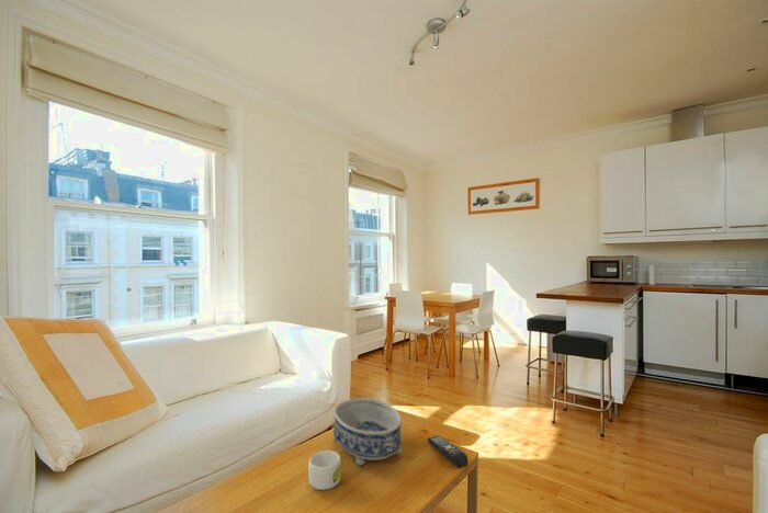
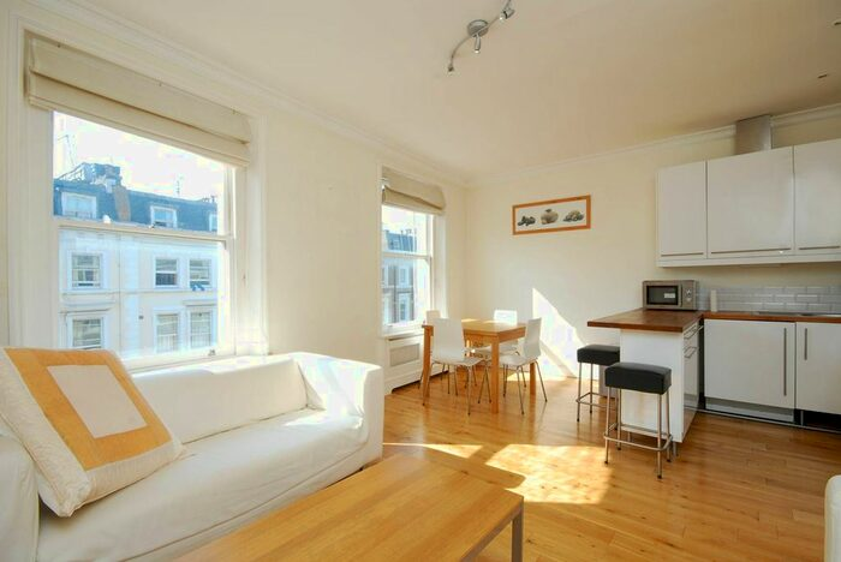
- mug (325, 469)
- decorative bowl (366, 429)
- remote control (447, 448)
